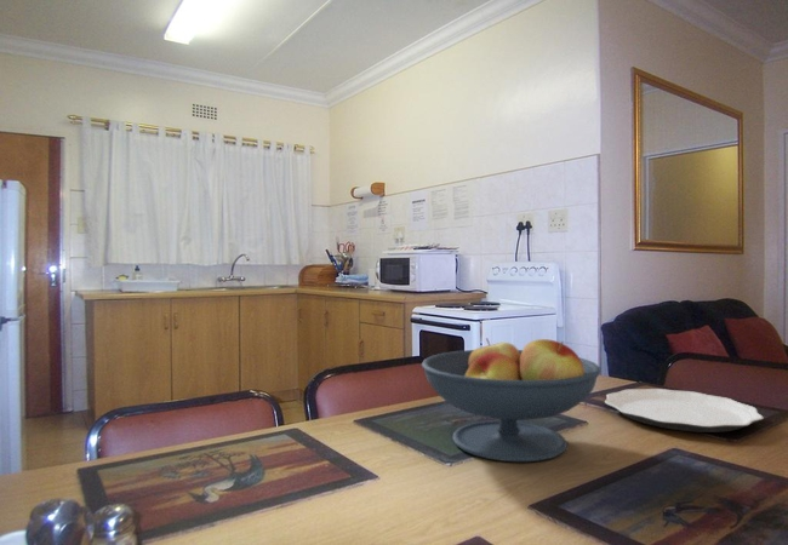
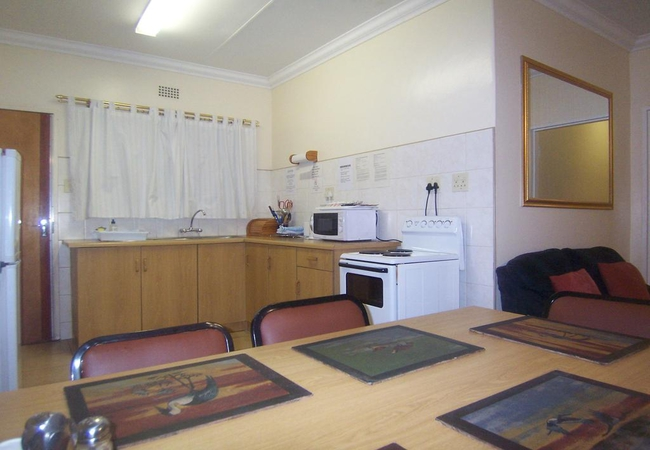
- plate (678, 409)
- fruit bowl (508, 388)
